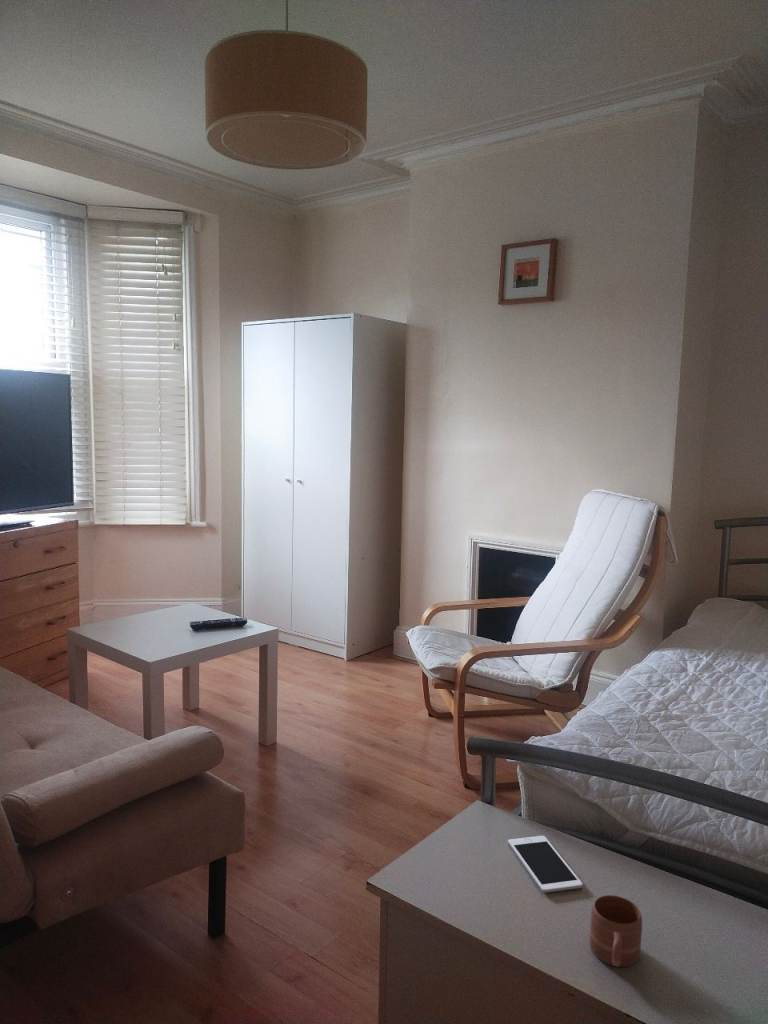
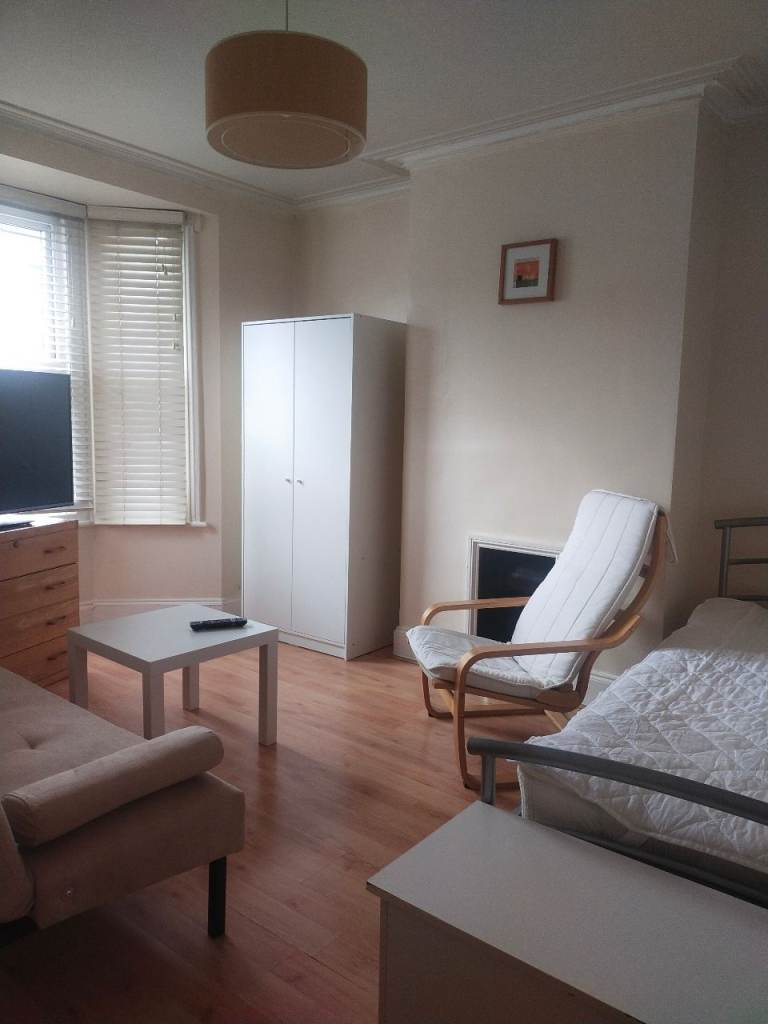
- cell phone (543, 862)
- mug (613, 938)
